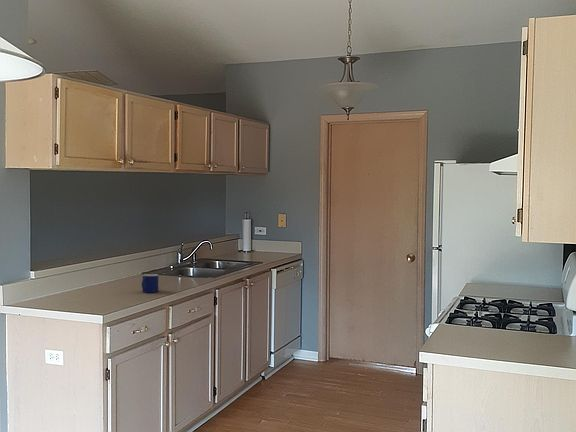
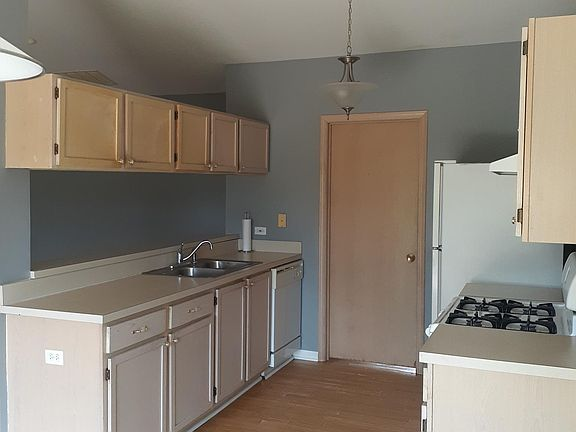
- mug (148, 283)
